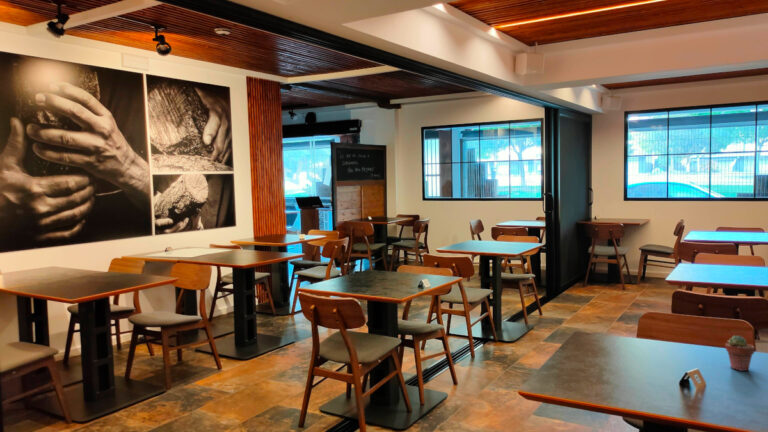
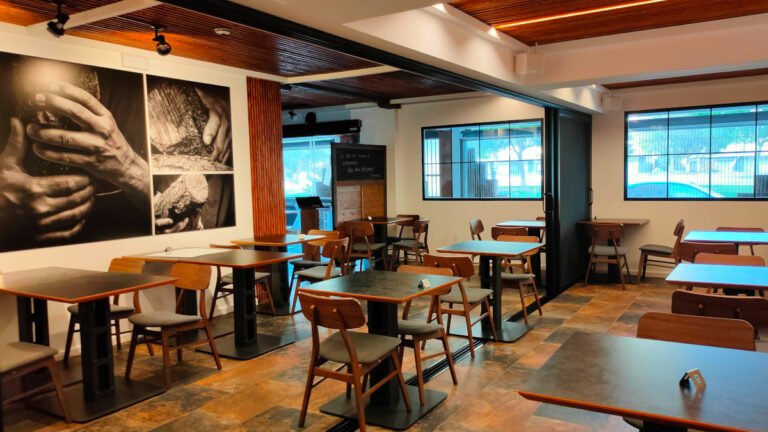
- potted succulent (739, 351)
